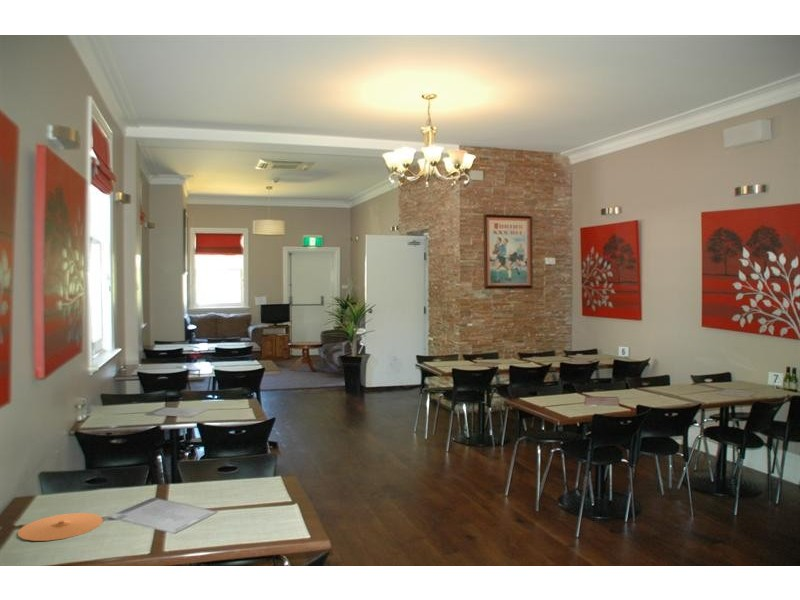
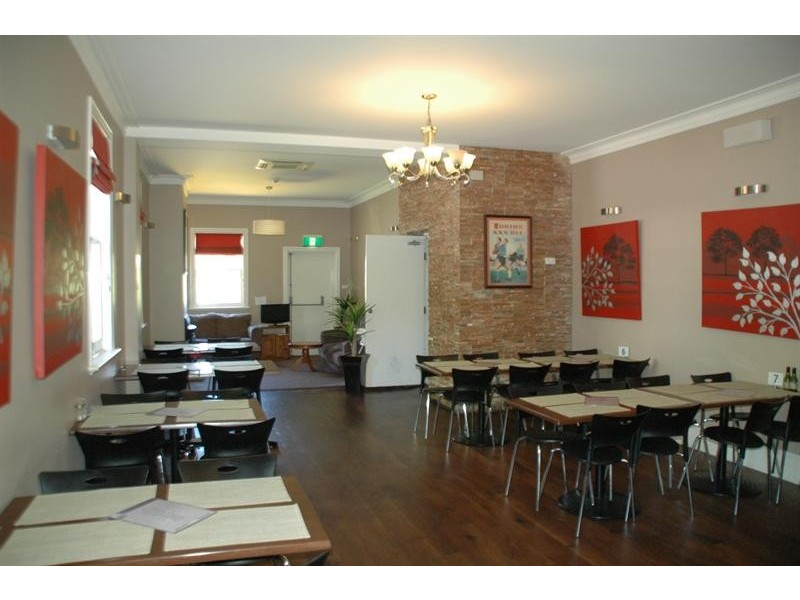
- plate (61, 523)
